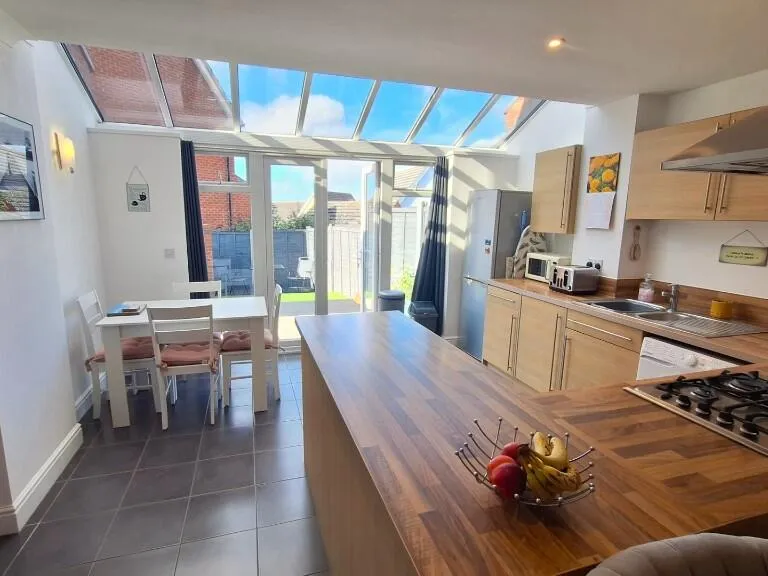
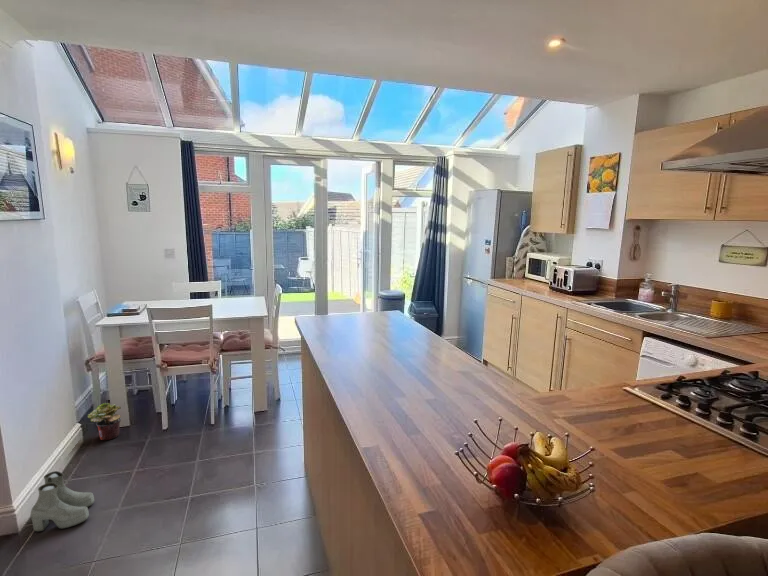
+ boots (62, 497)
+ potted plant (105, 420)
